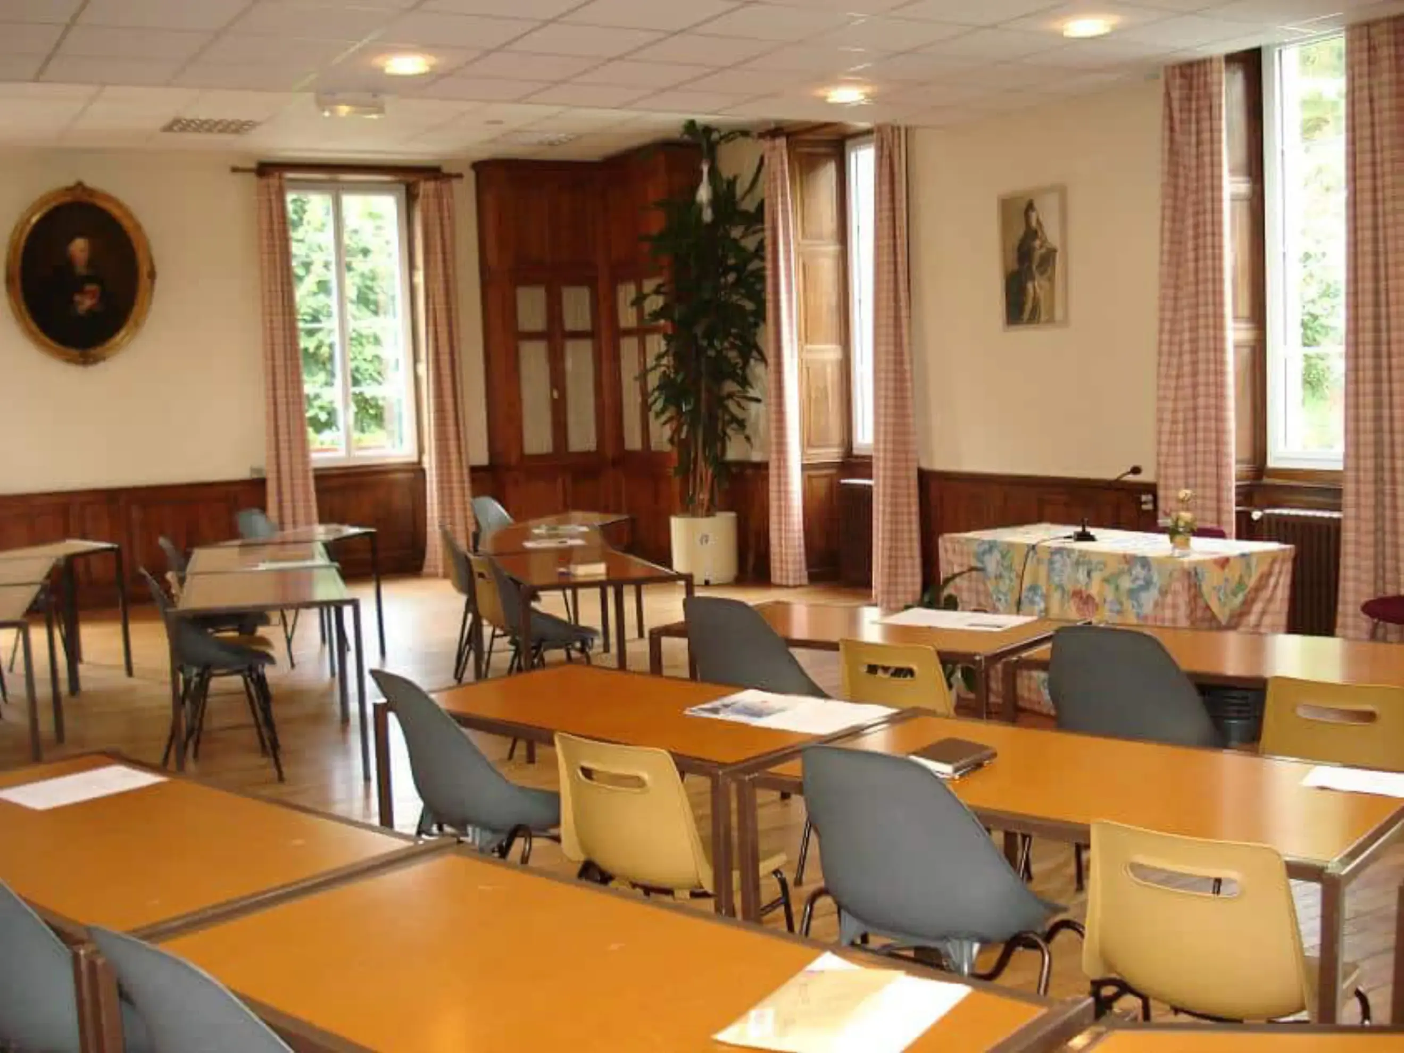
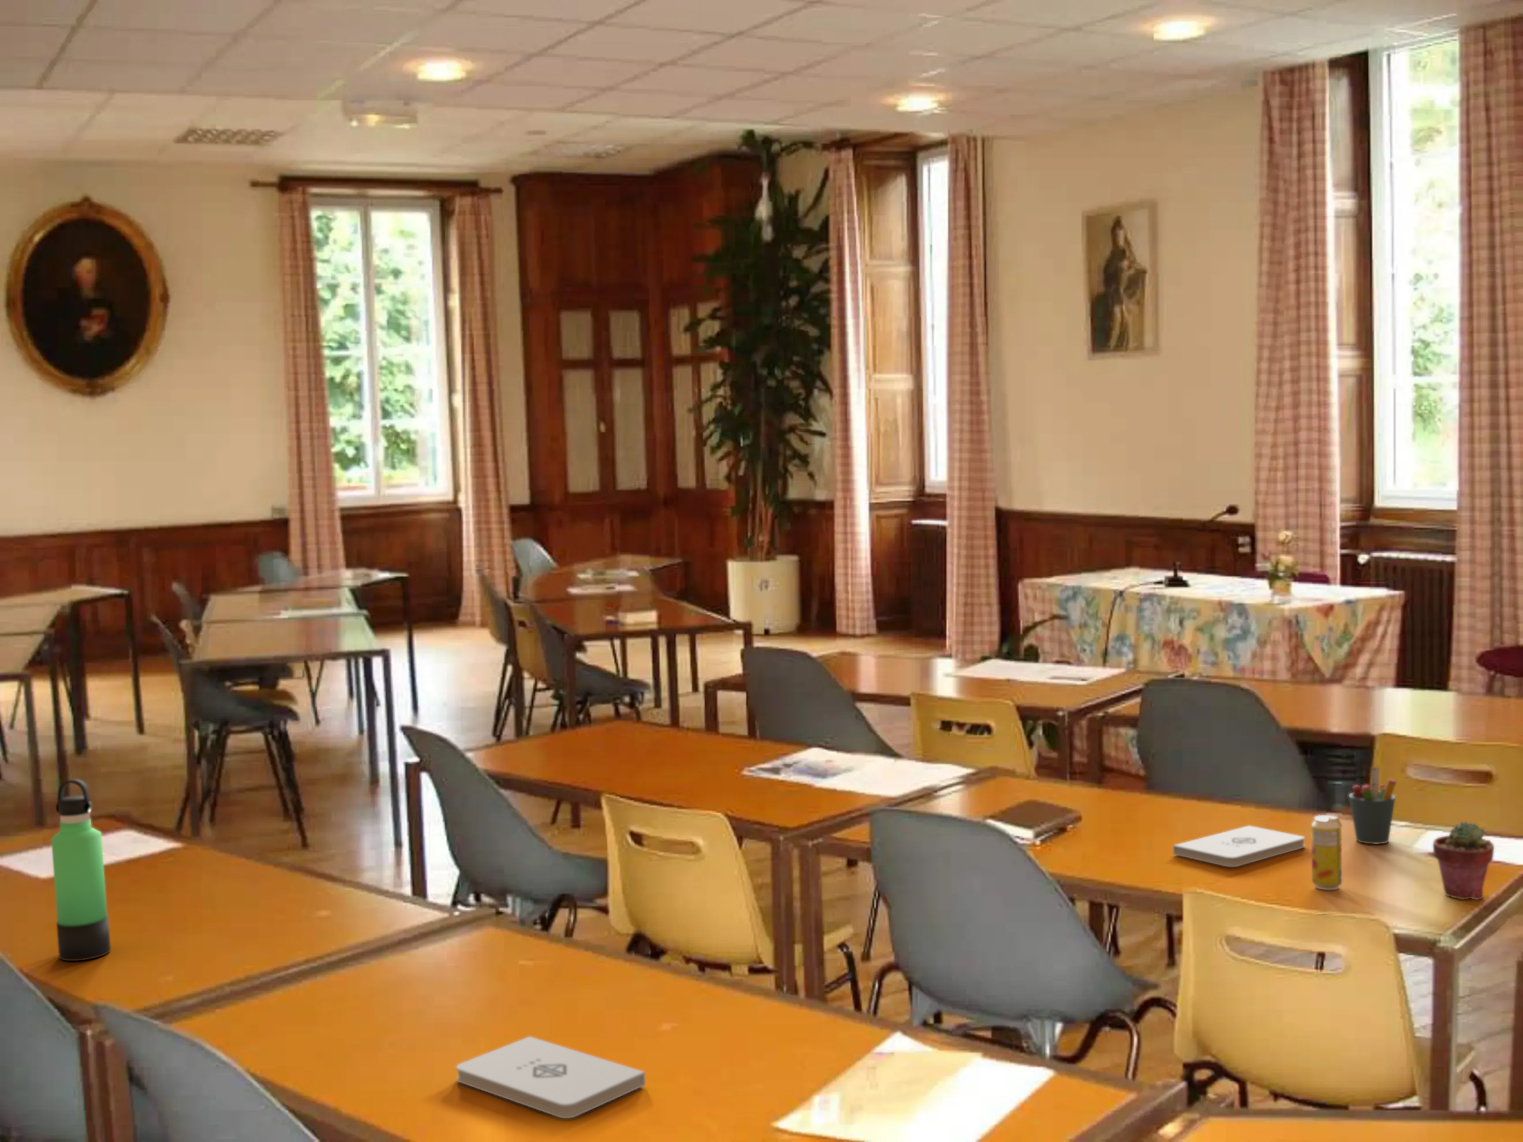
+ pen holder (1372, 806)
+ notepad (547, 1076)
+ thermos bottle (78, 867)
+ potted succulent (1463, 858)
+ notepad (1241, 846)
+ beverage can (1326, 851)
